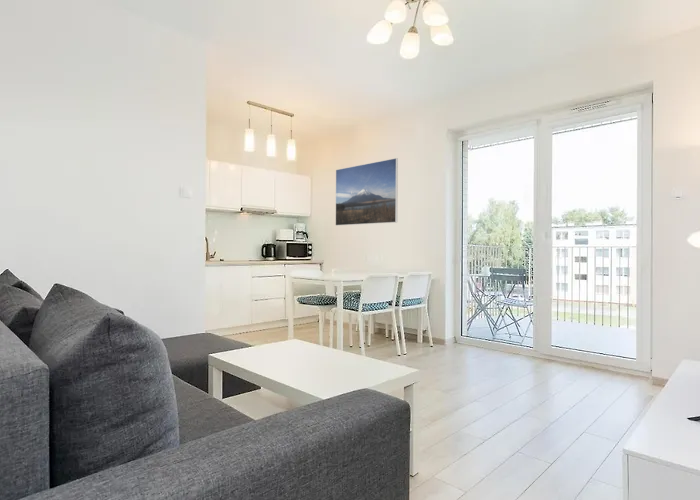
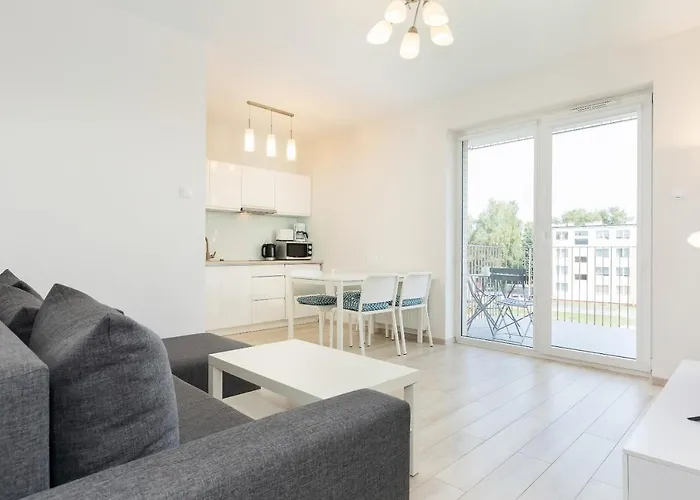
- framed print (364, 194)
